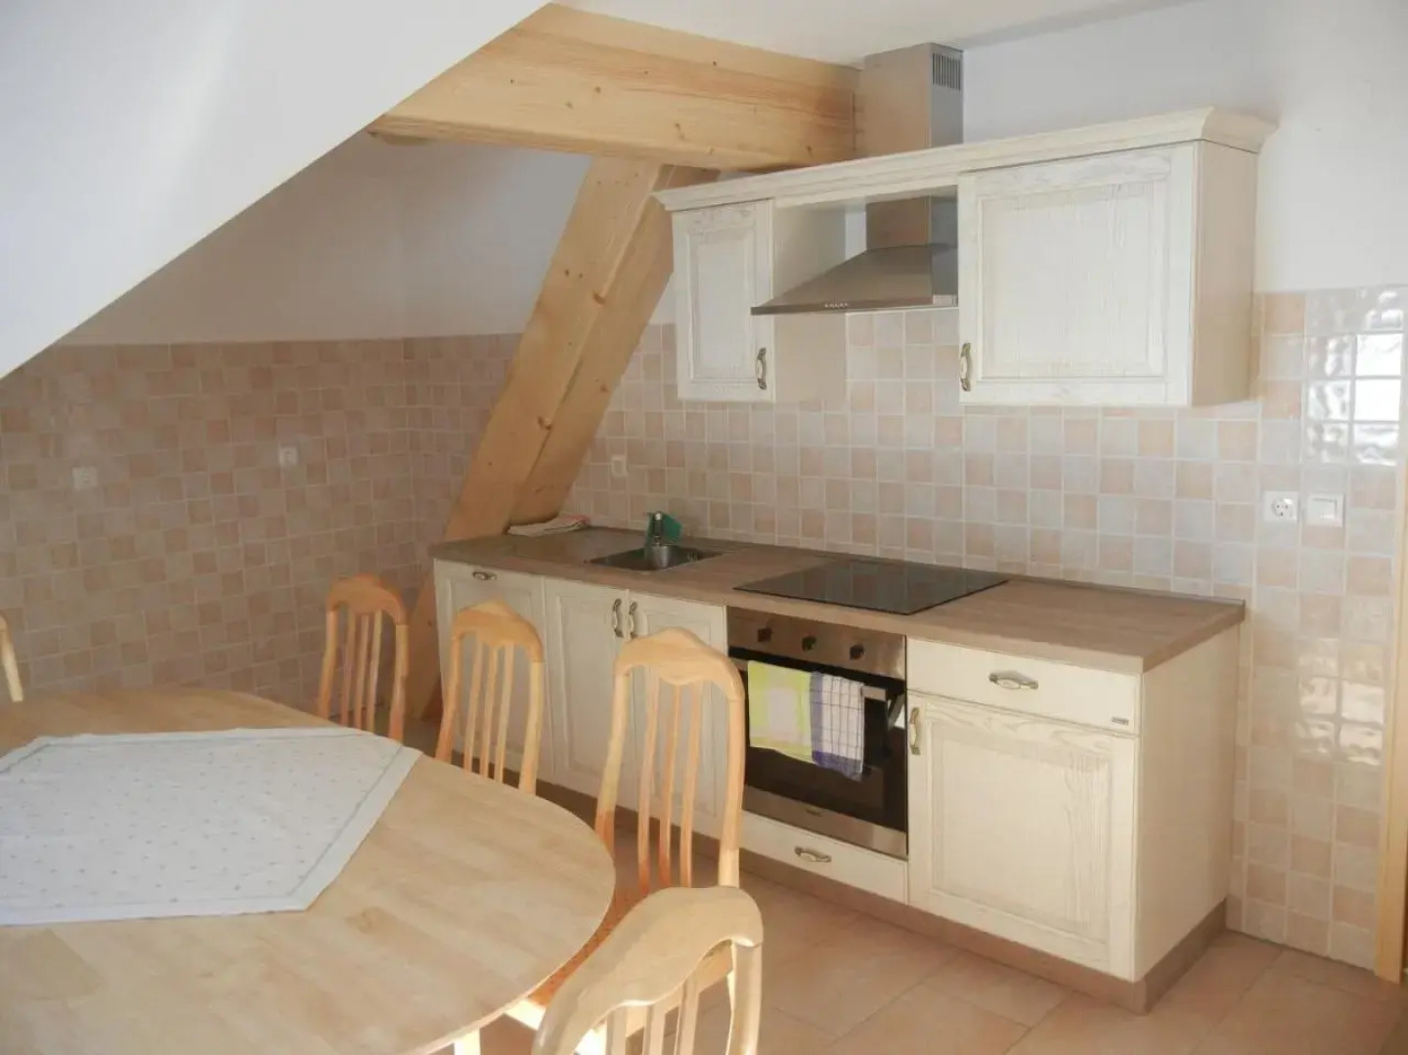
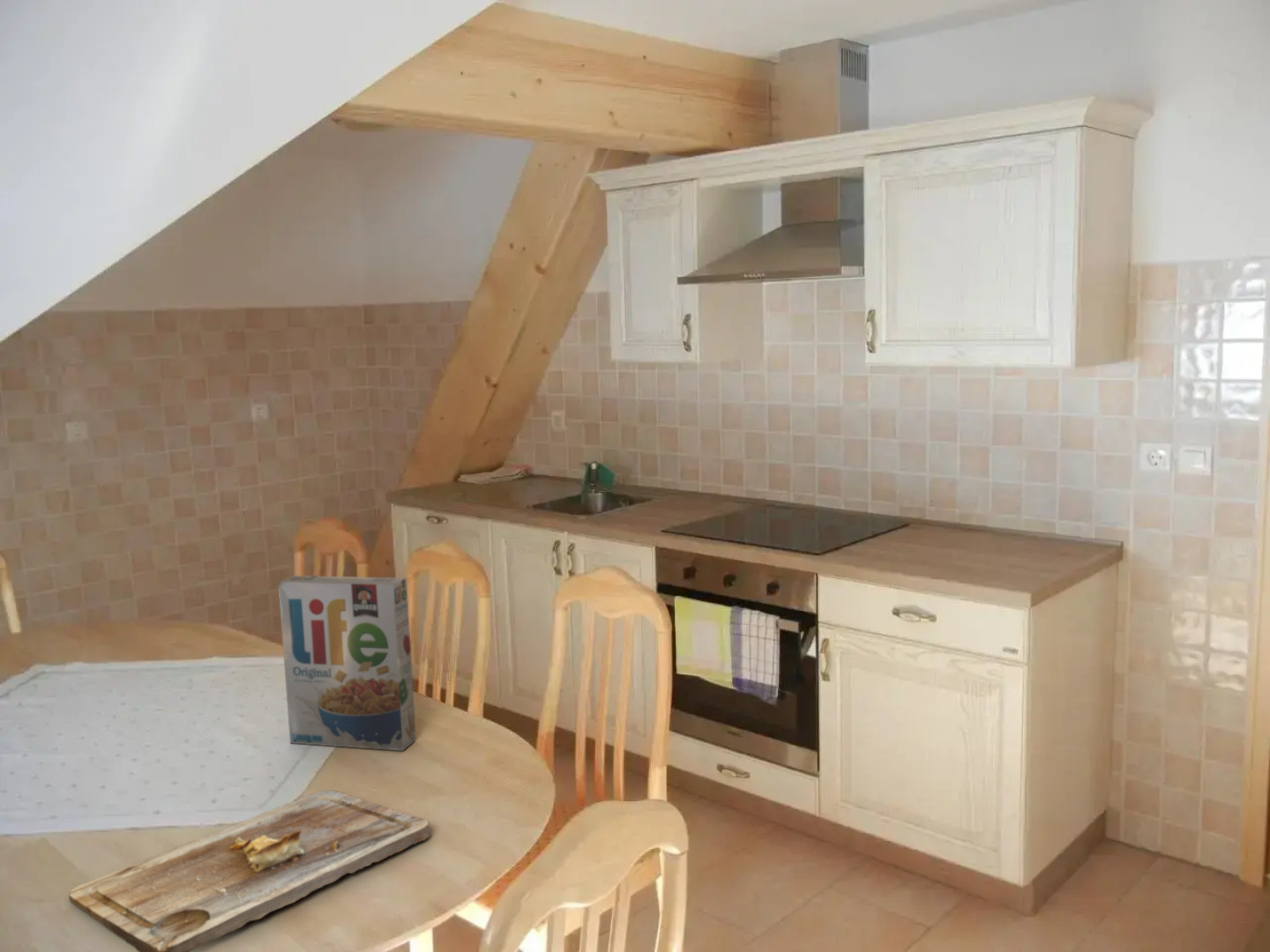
+ cutting board (256, 847)
+ cereal box (347, 661)
